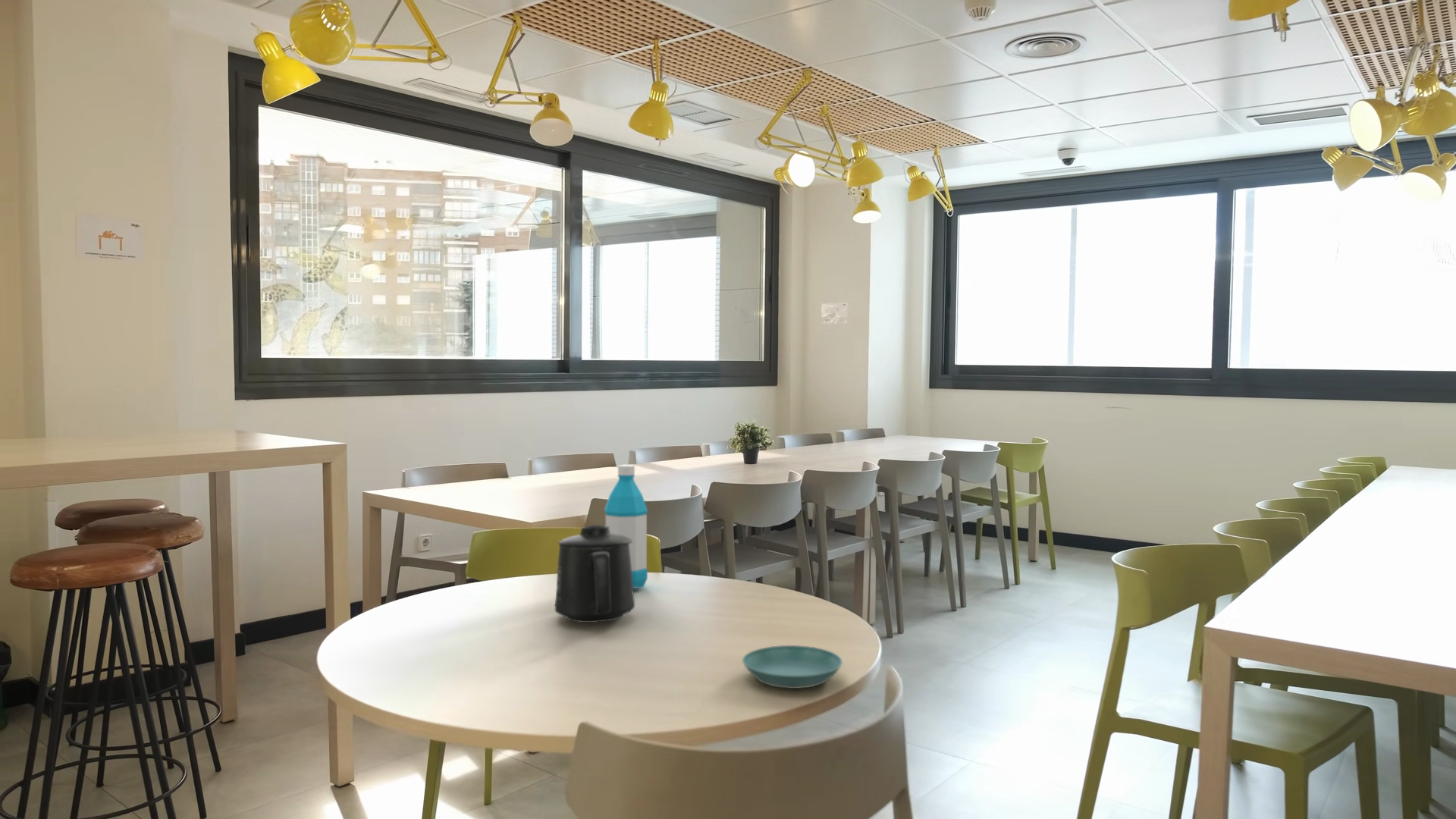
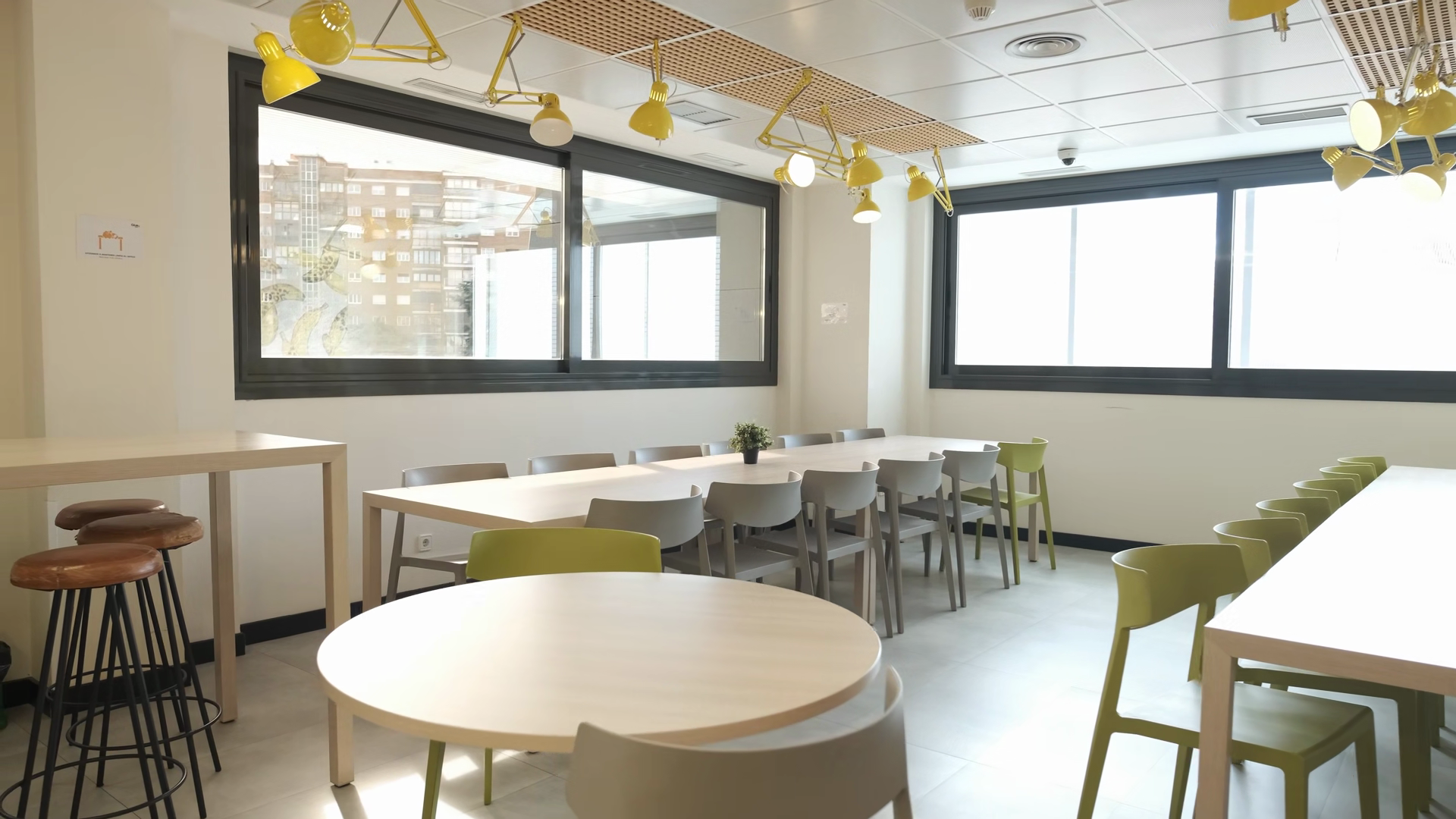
- water bottle (626, 526)
- mug (601, 574)
- saucer (792, 668)
